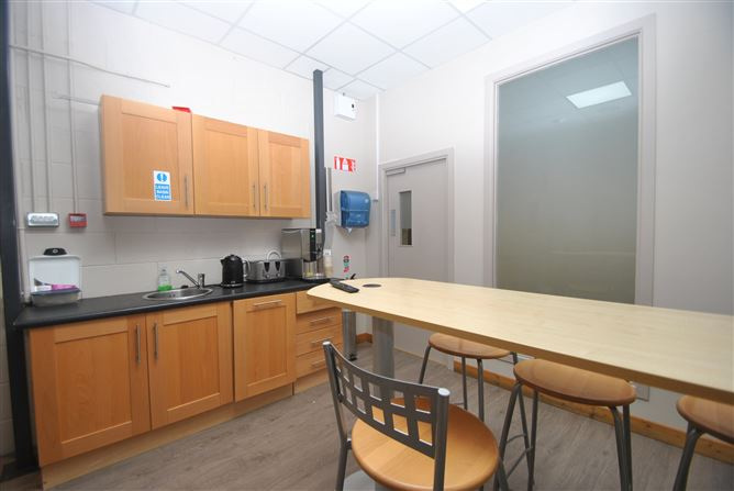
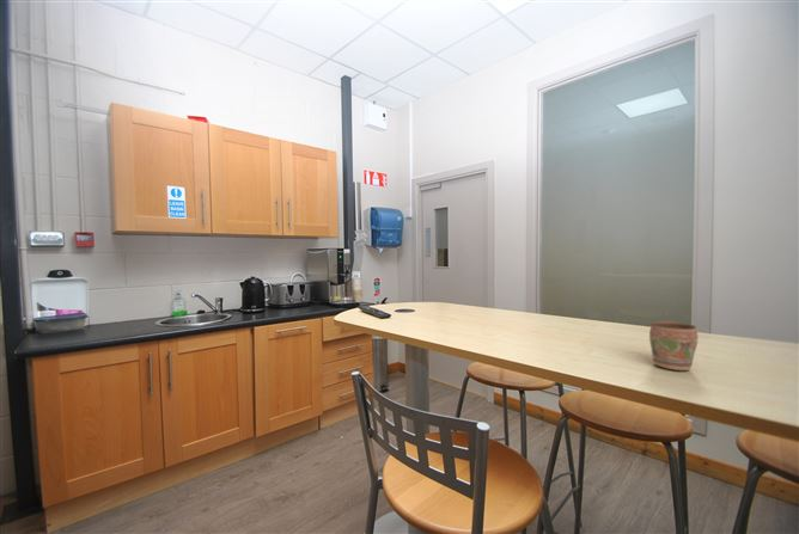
+ mug (673, 344)
